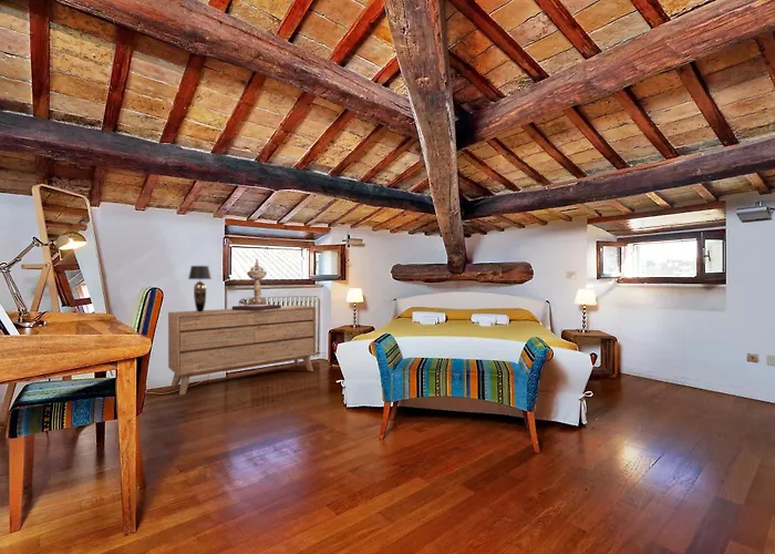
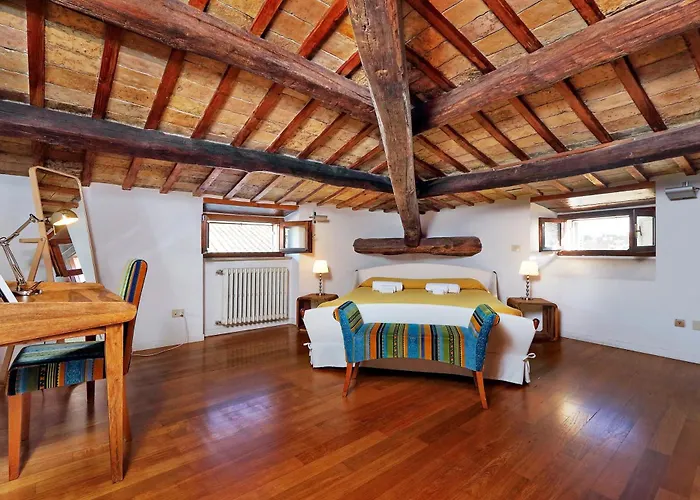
- dresser (247, 343)
- decorative urn (257, 283)
- table lamp (199, 288)
